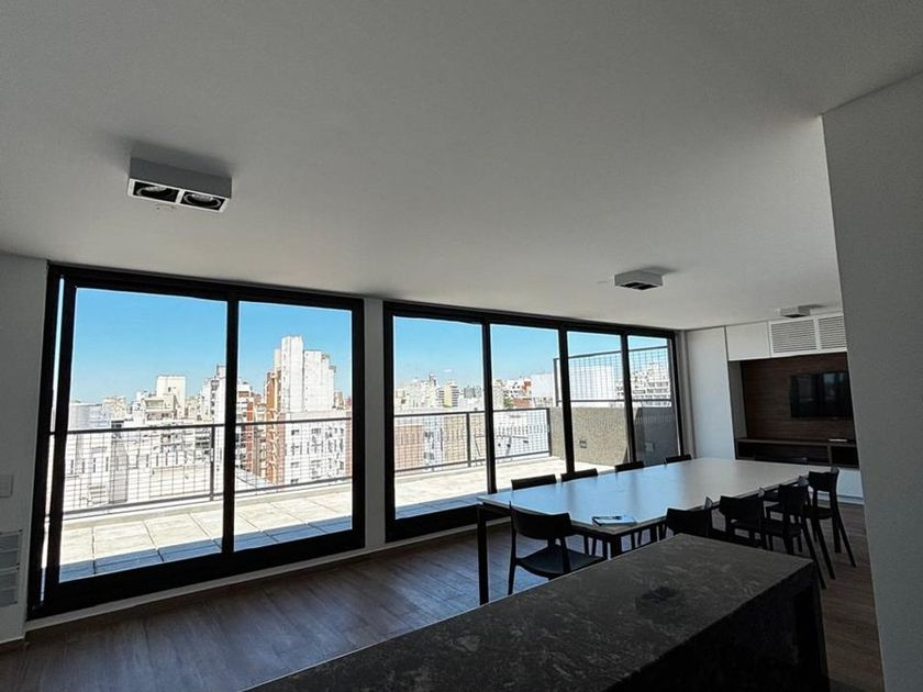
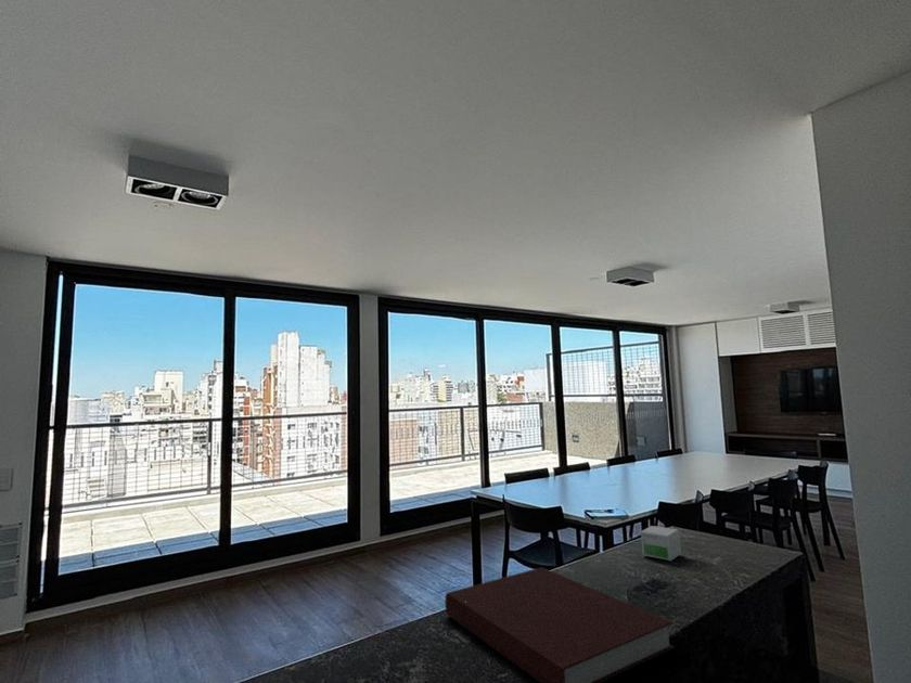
+ small box (660, 542)
+ notebook (549, 618)
